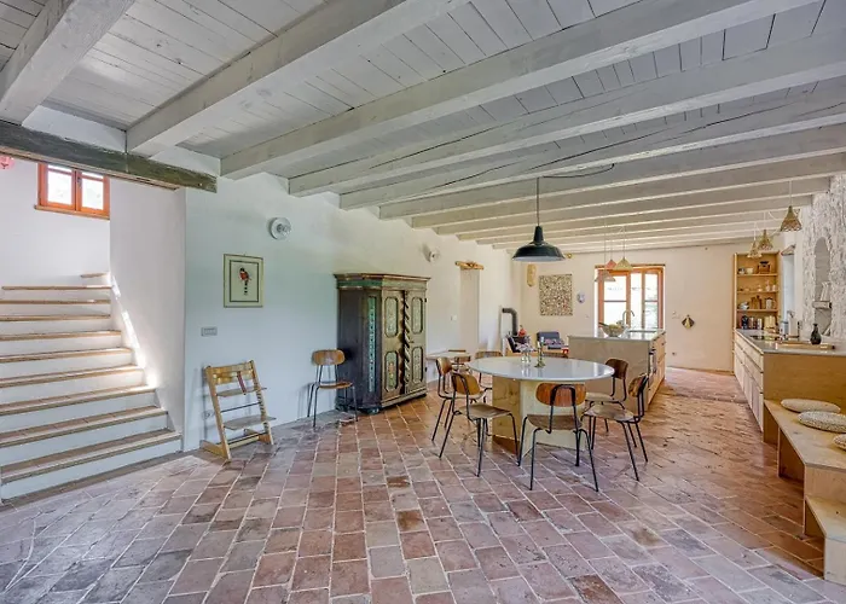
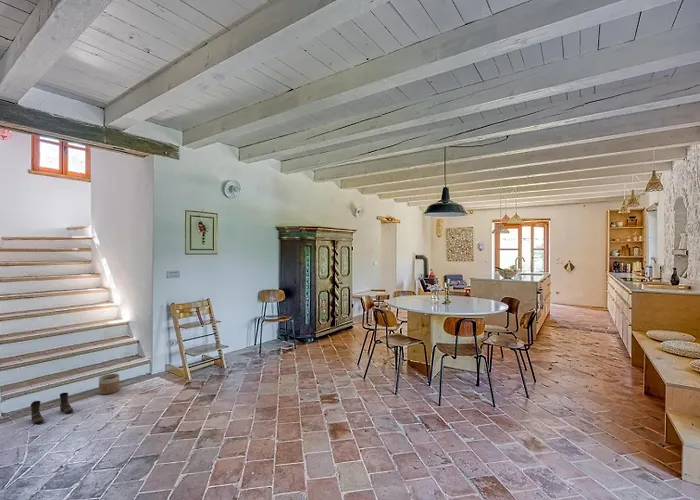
+ boots (60, 407)
+ planter (109, 383)
